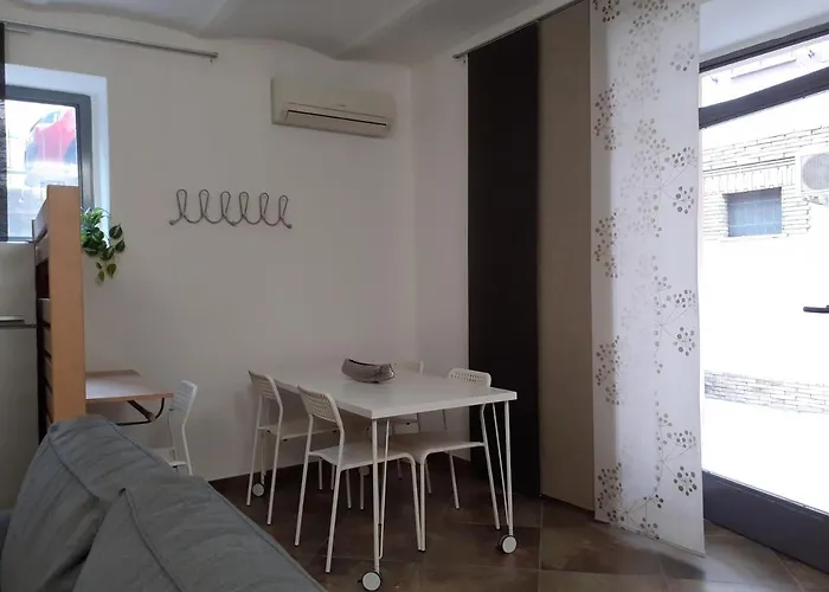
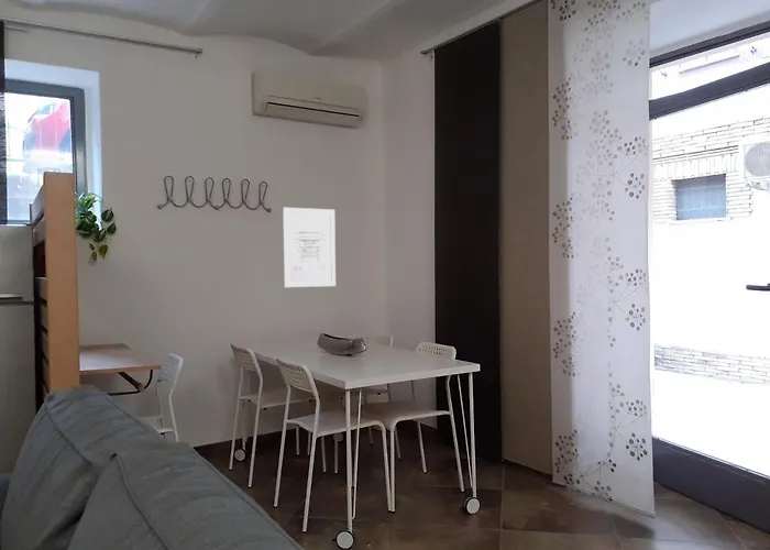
+ wall art (309, 248)
